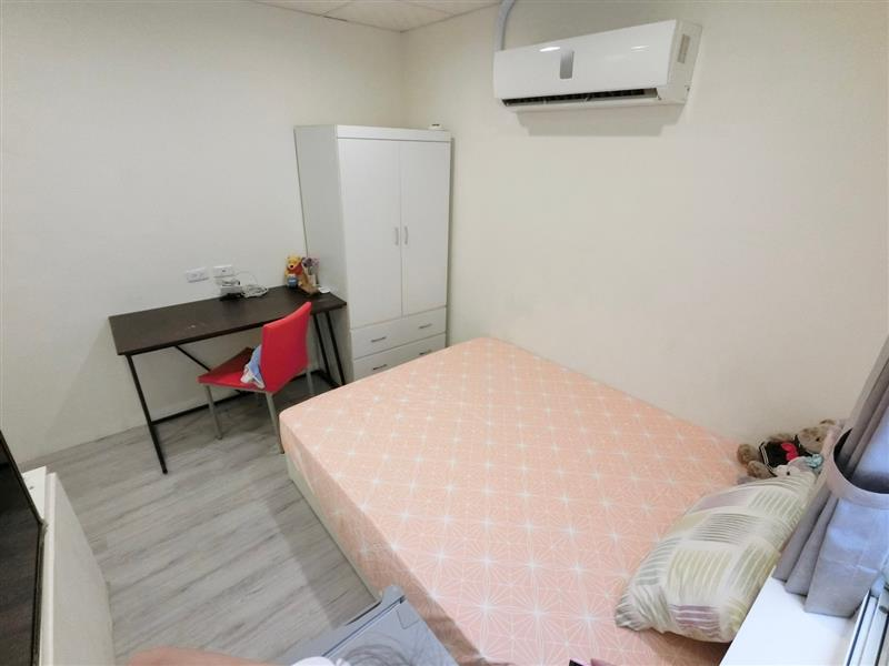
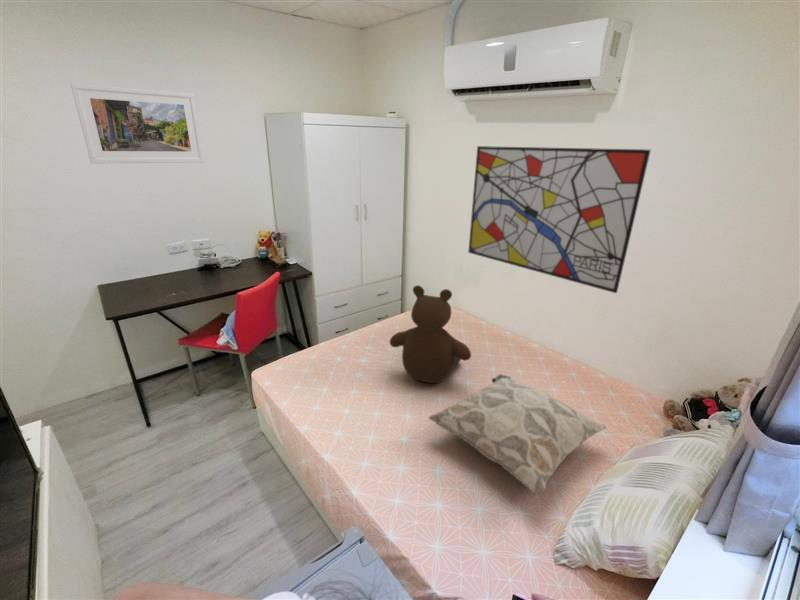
+ wall art (540, 212)
+ decorative pillow (516, 421)
+ bear (433, 329)
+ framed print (144, 127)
